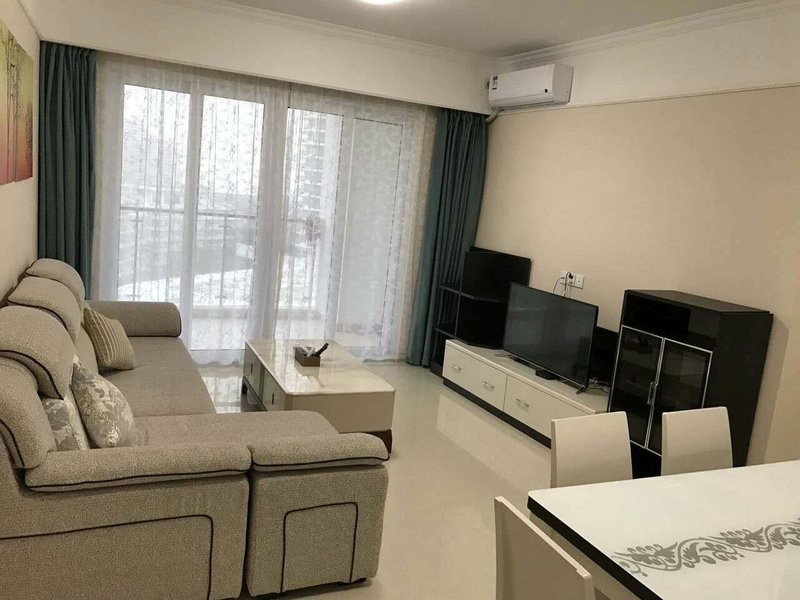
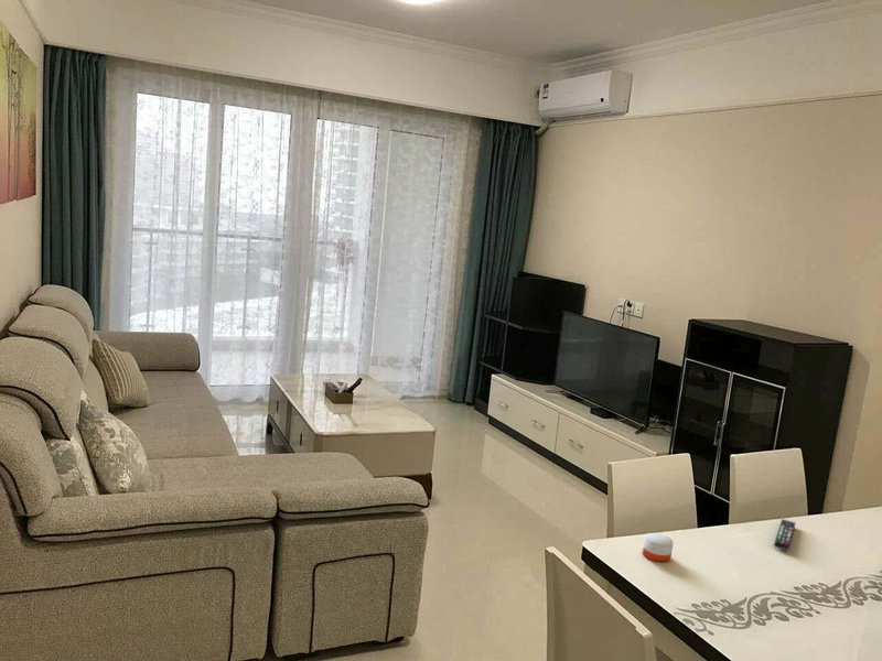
+ candle (658, 538)
+ remote control (785, 533)
